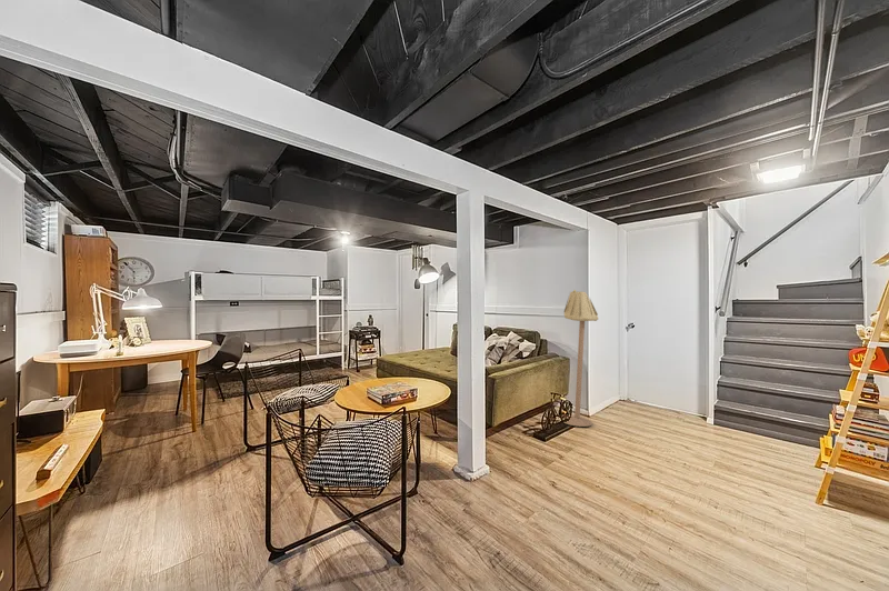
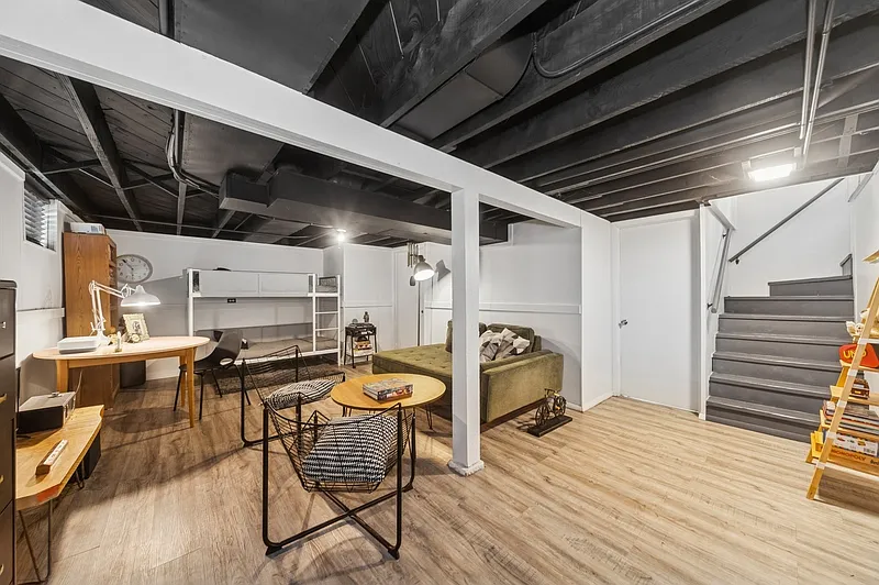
- floor lamp (580, 354)
